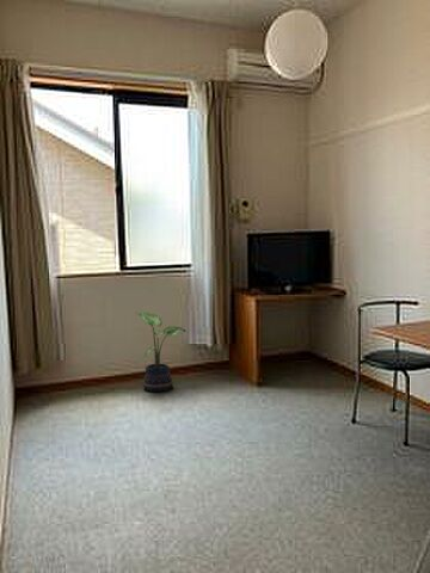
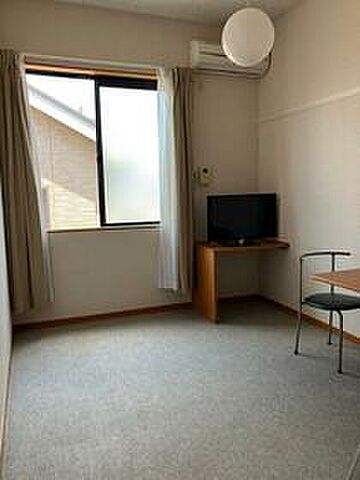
- potted plant (160, 349)
